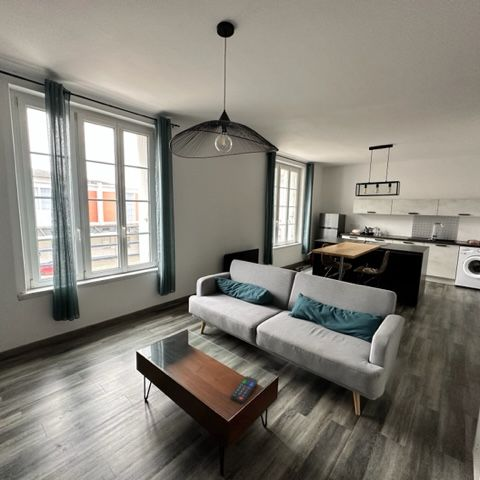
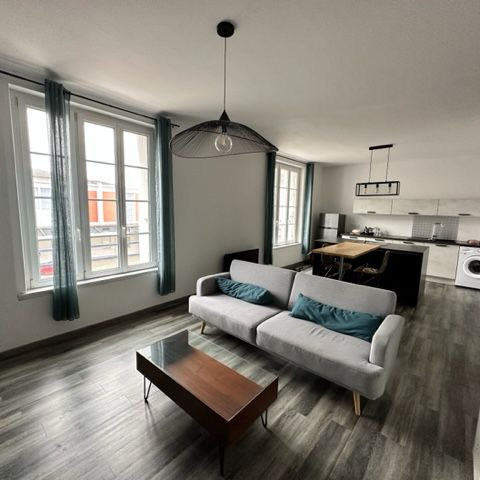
- remote control (244, 389)
